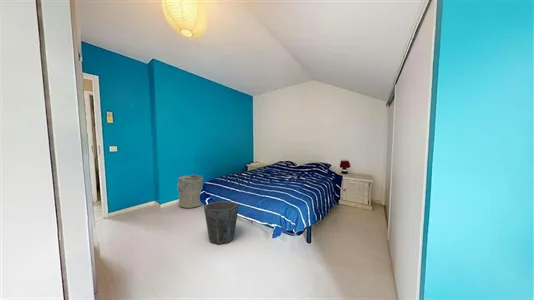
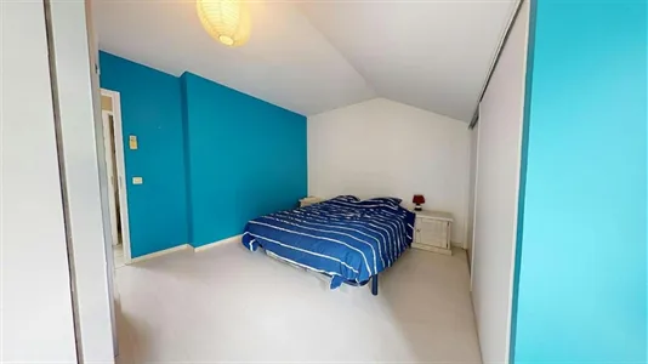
- waste bin (221, 222)
- laundry hamper (189, 189)
